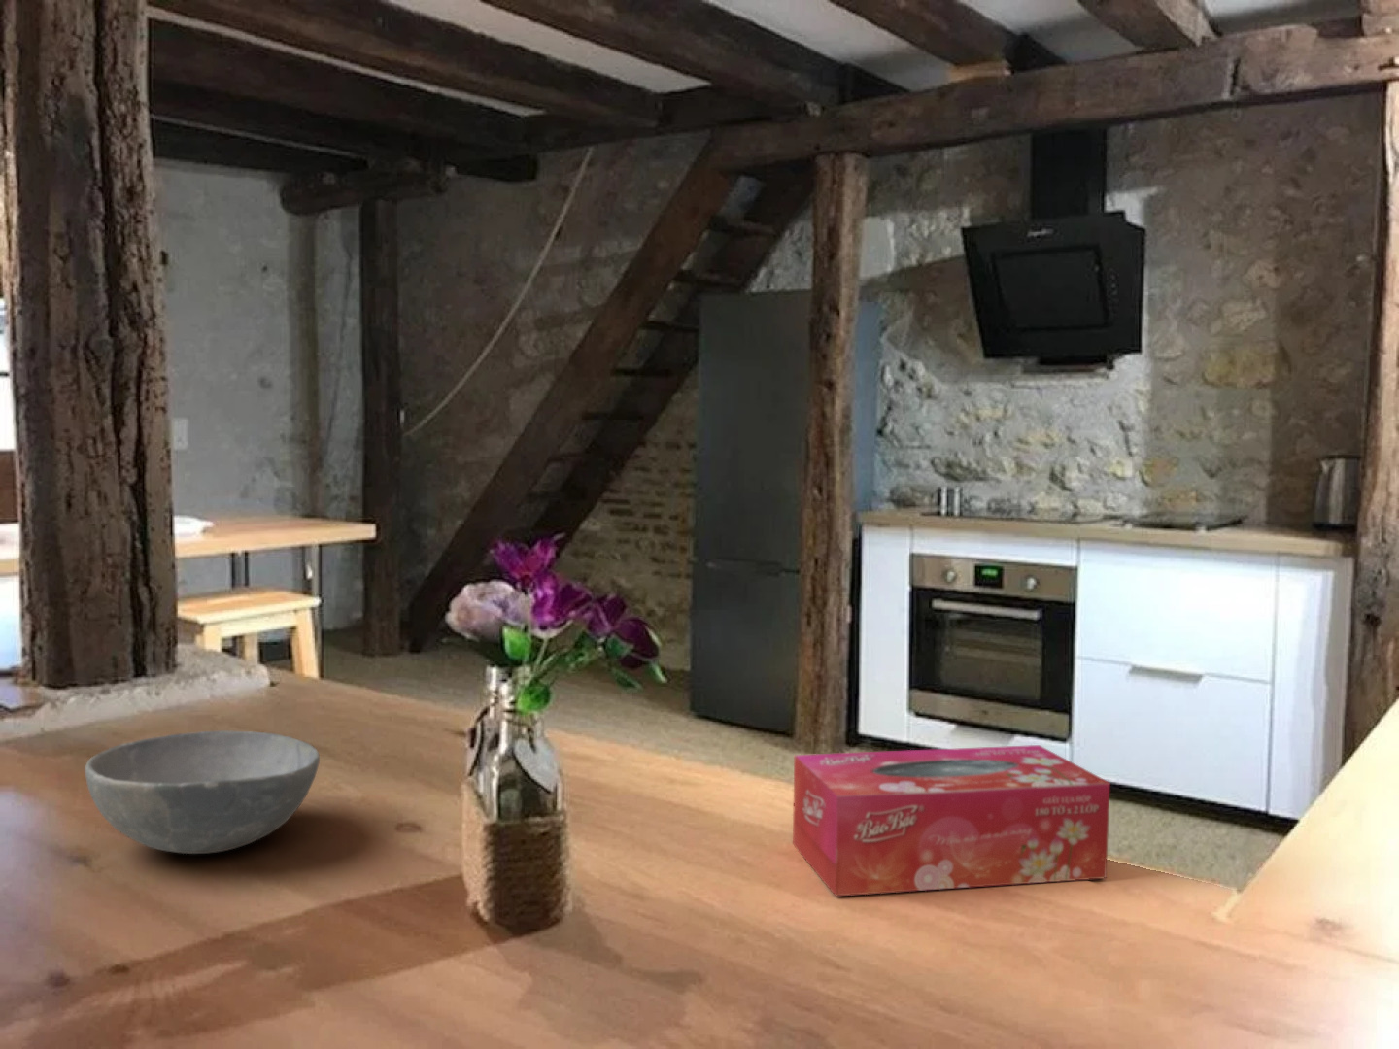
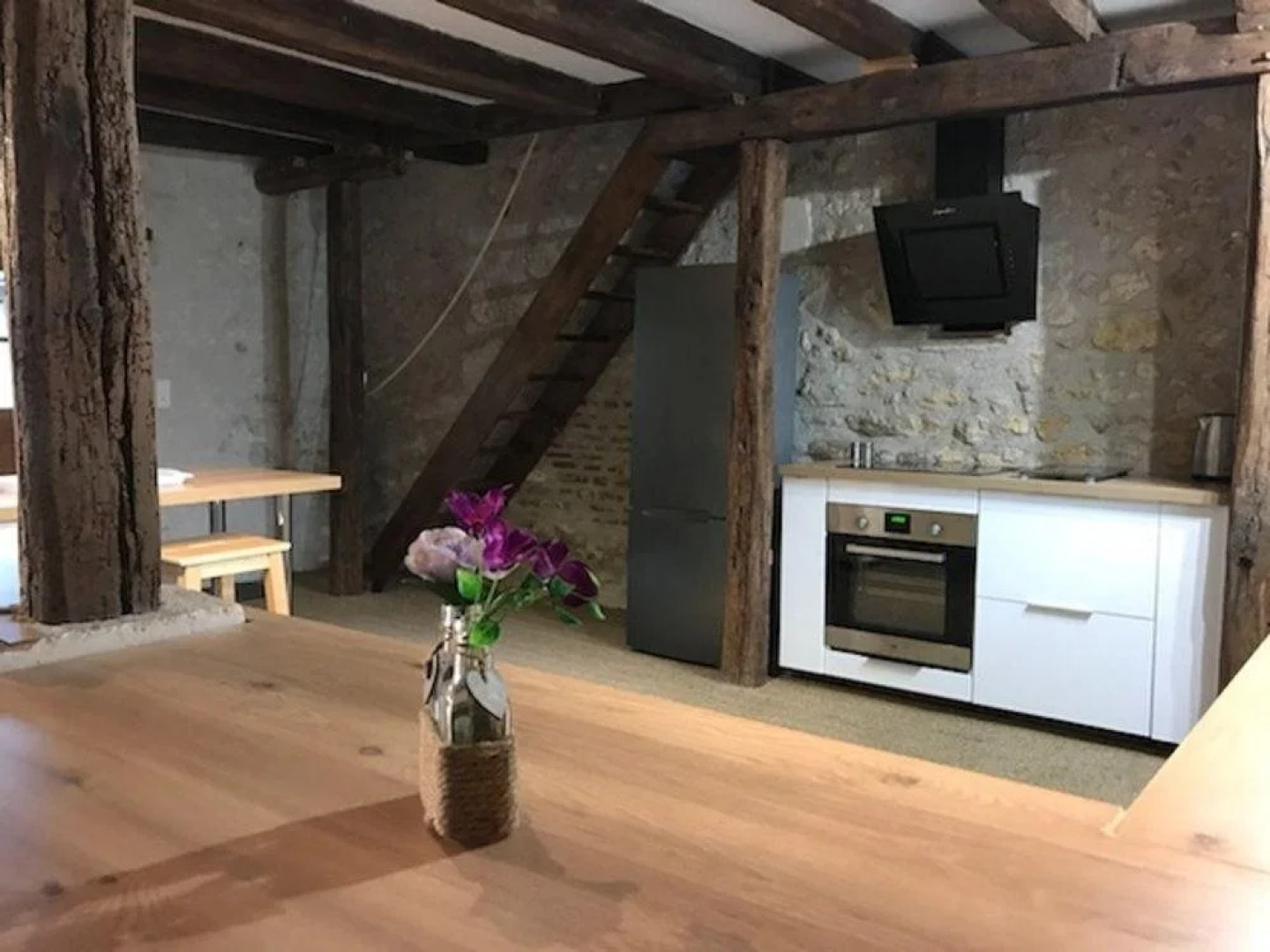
- tissue box (944, 814)
- bowl (206, 798)
